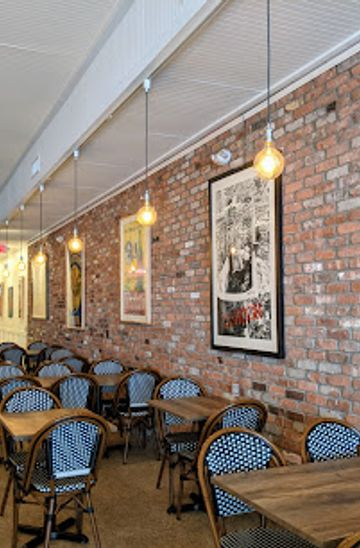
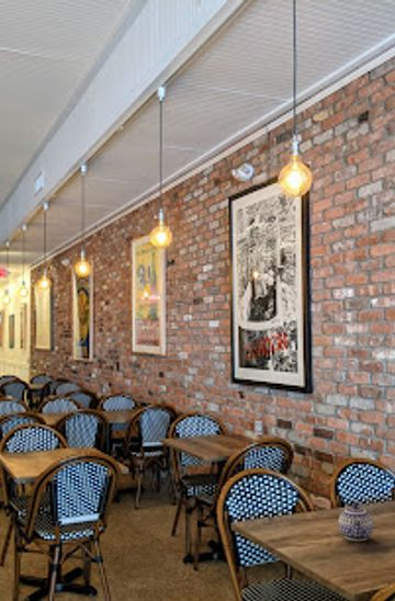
+ teapot (356, 520)
